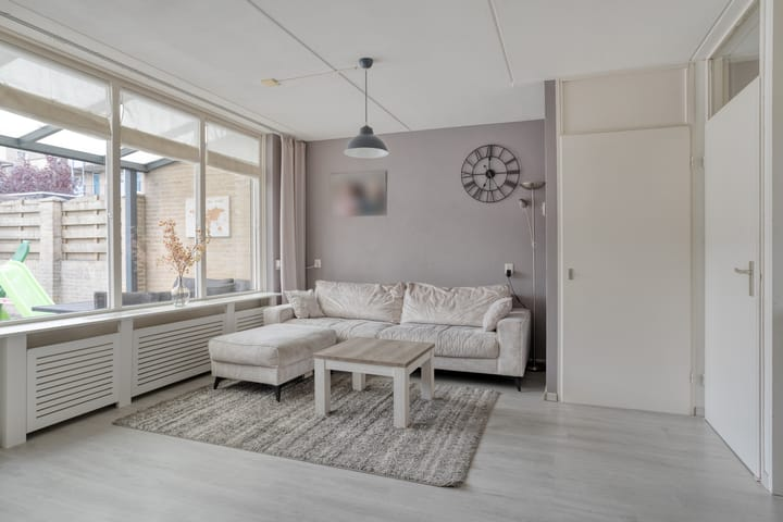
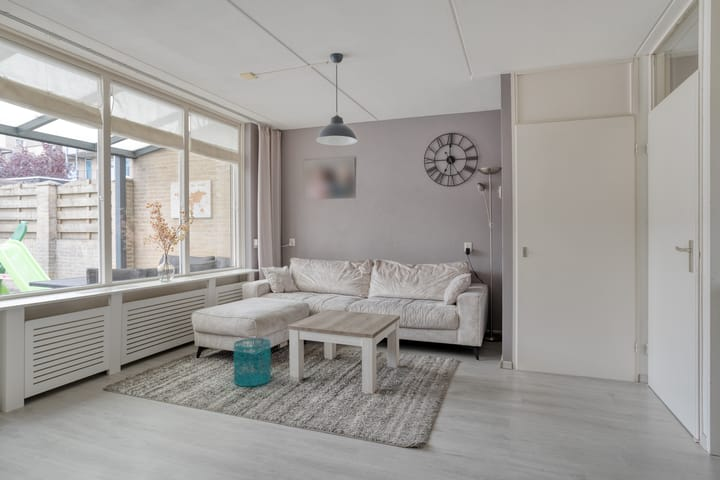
+ wastebasket (252, 360)
